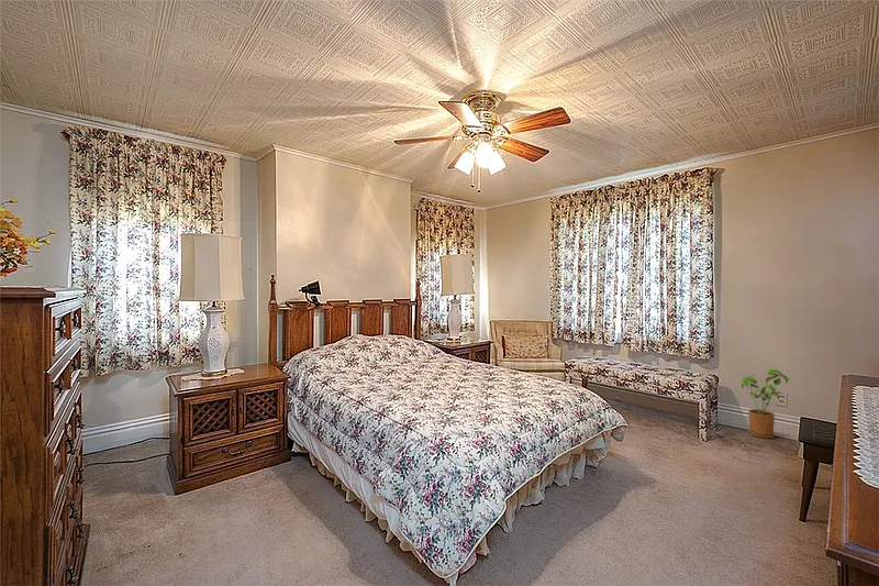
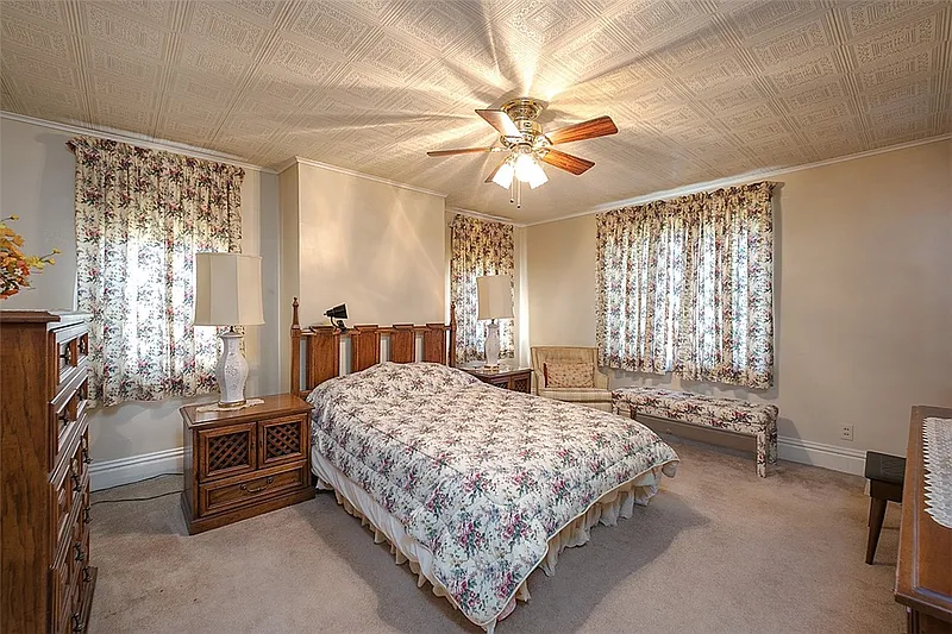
- house plant (763, 402)
